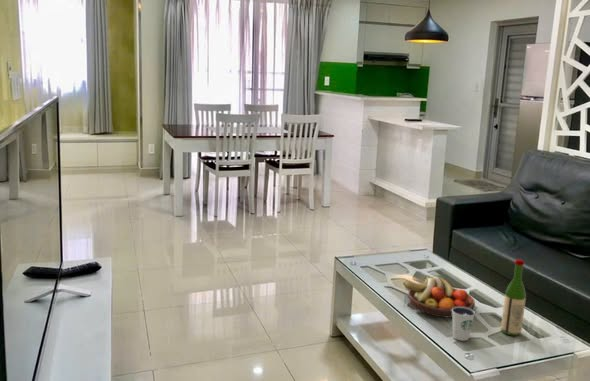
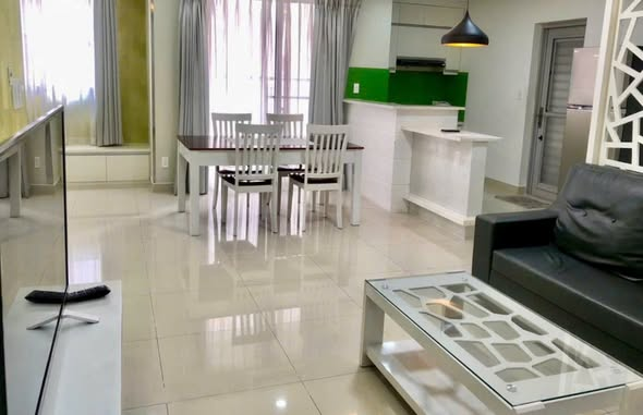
- fruit bowl (440, 294)
- dixie cup (462, 324)
- wine bottle (515, 296)
